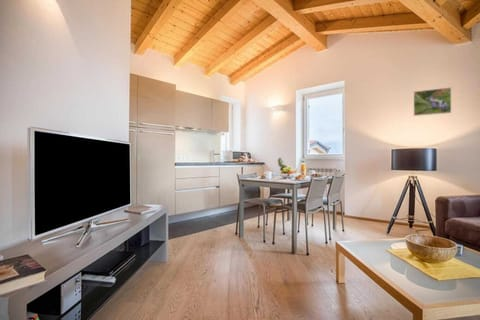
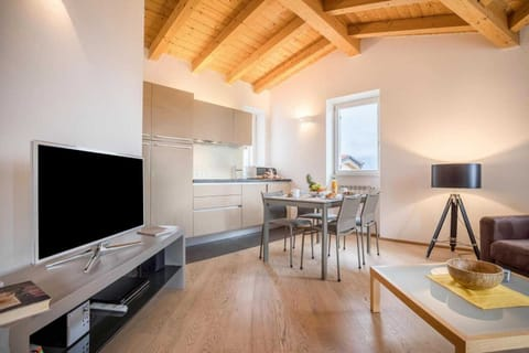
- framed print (431, 102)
